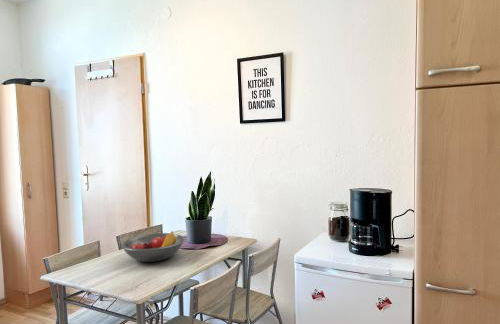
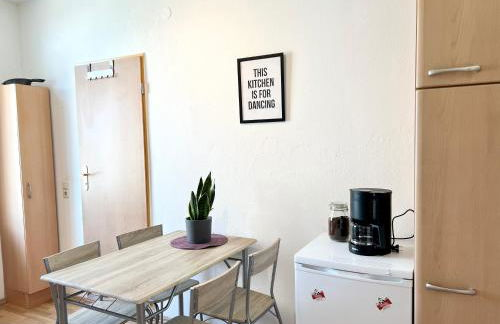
- fruit bowl (154, 247)
